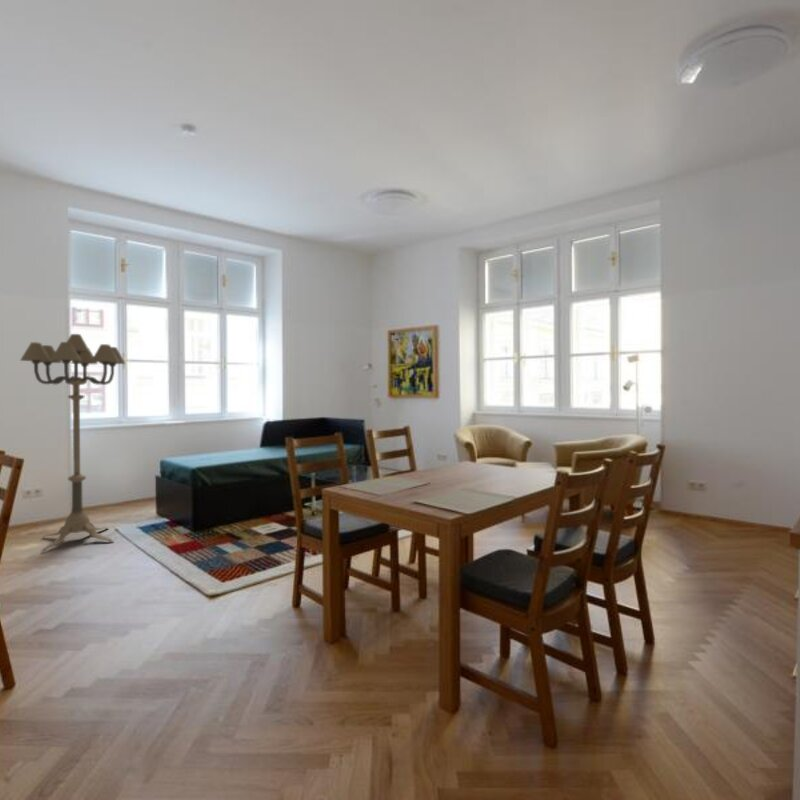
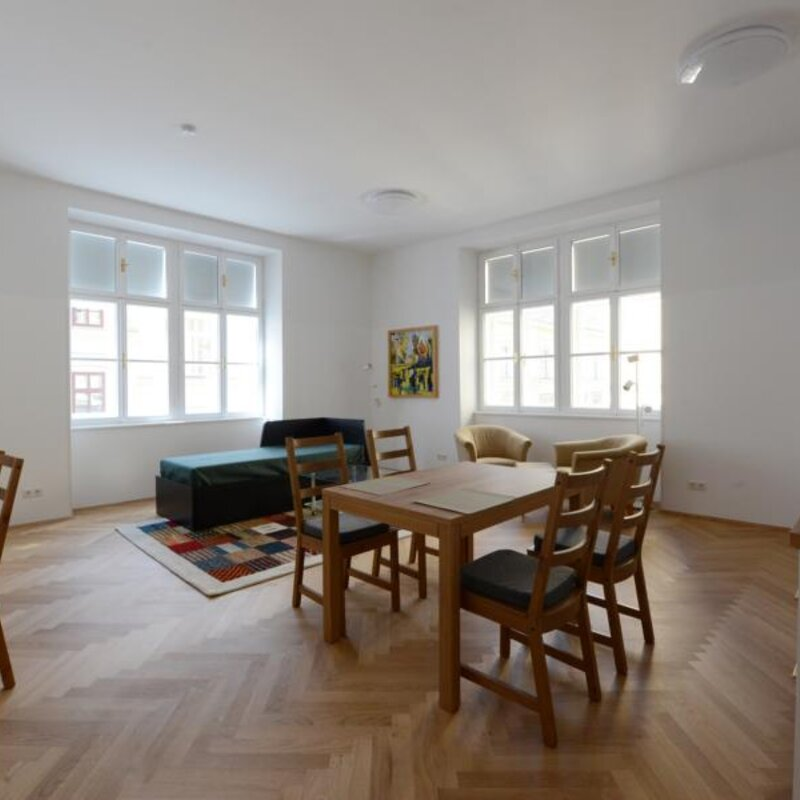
- floor lamp (76, 437)
